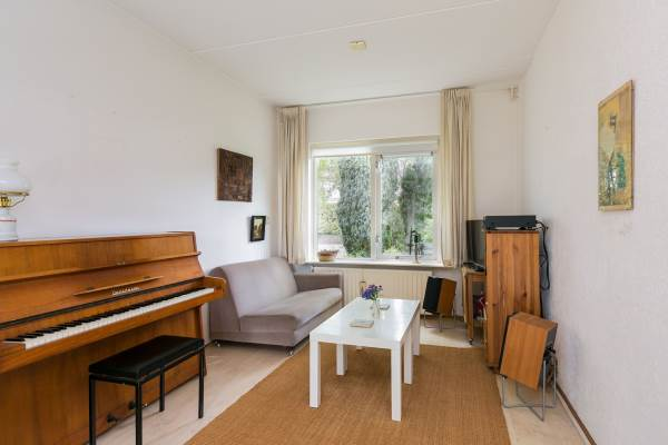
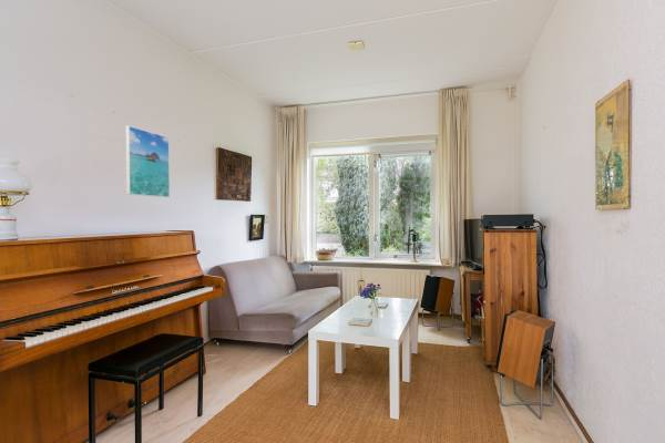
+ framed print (149, 164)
